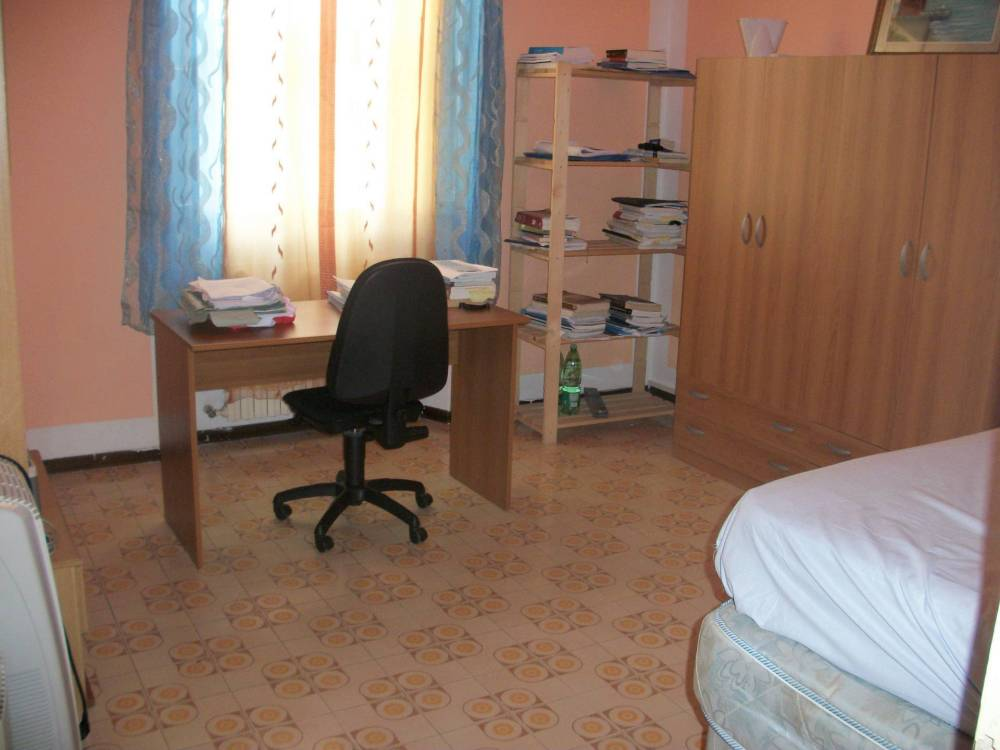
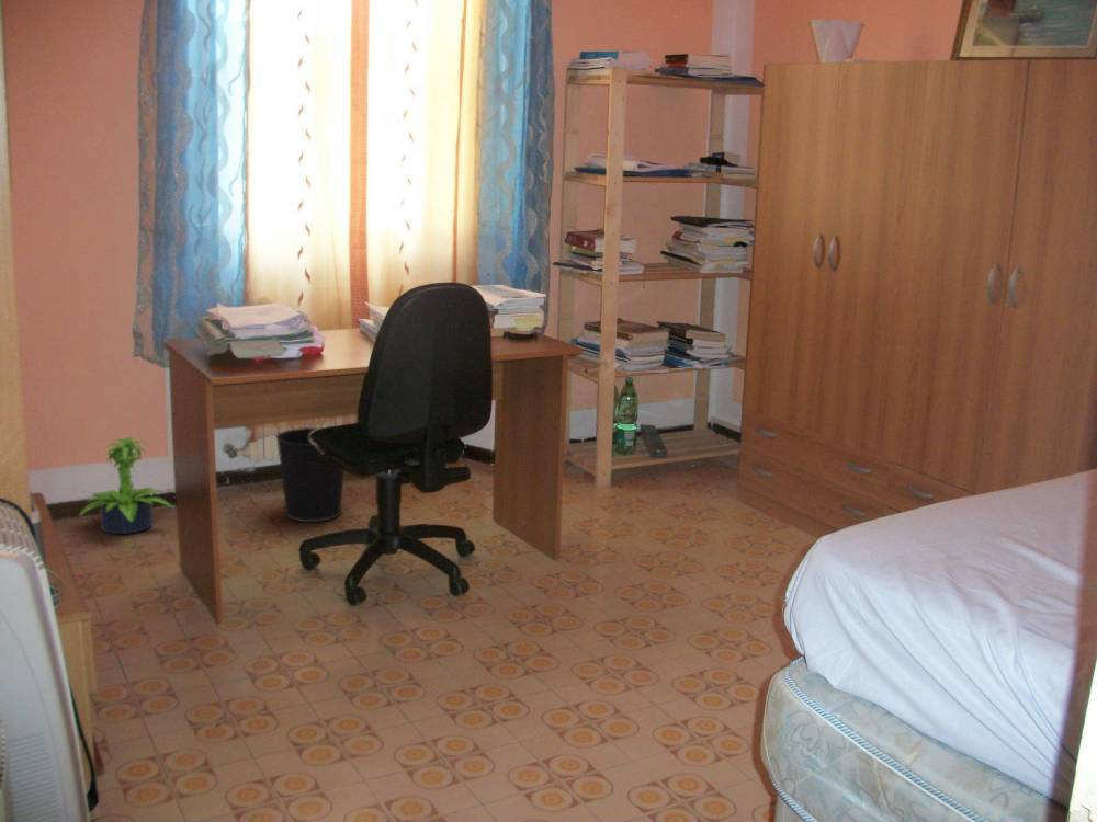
+ potted plant (123, 481)
+ wastebasket (313, 475)
